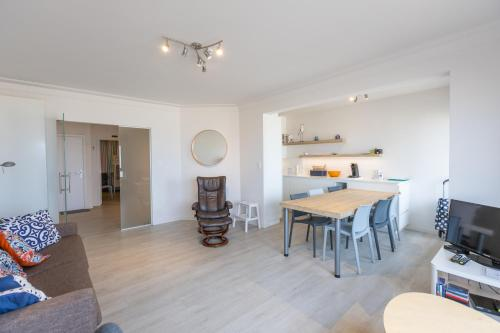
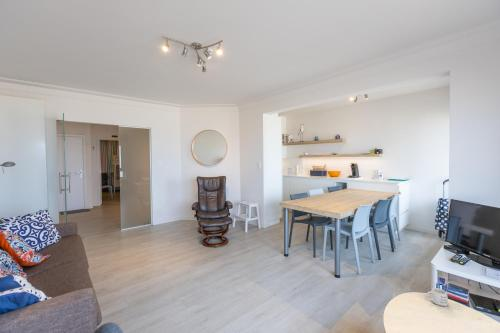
+ mug (436, 296)
